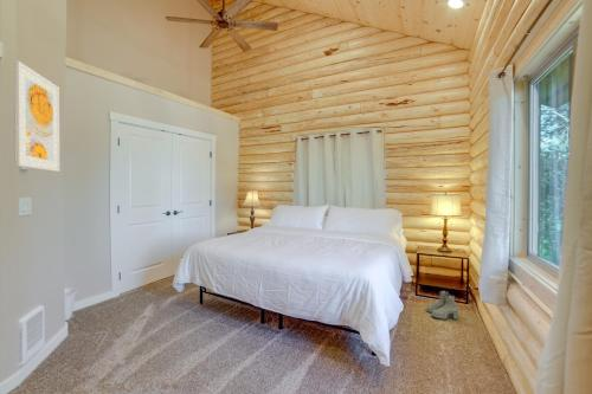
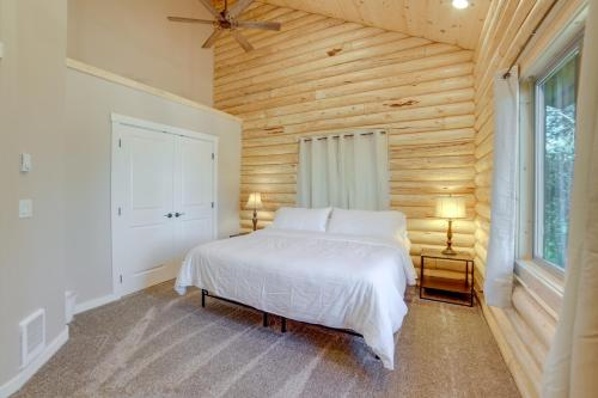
- boots (442, 303)
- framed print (39, 122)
